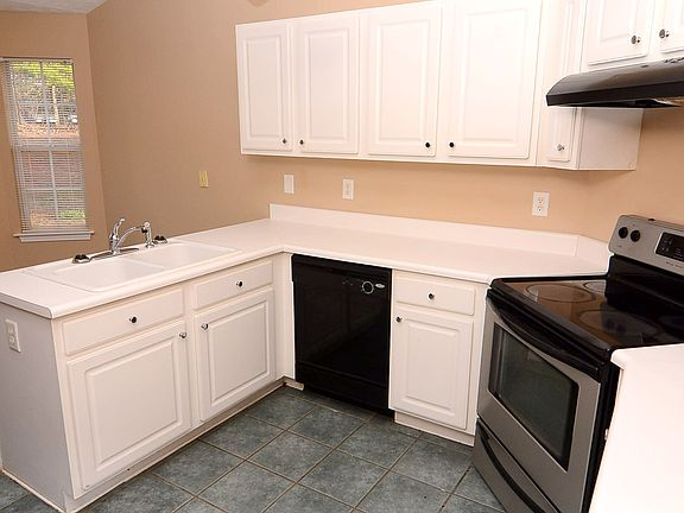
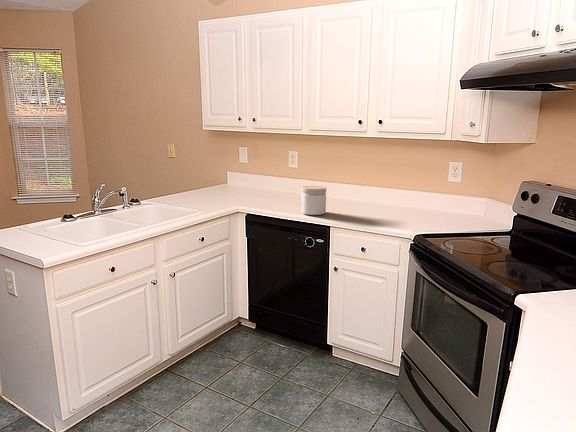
+ jar (313, 200)
